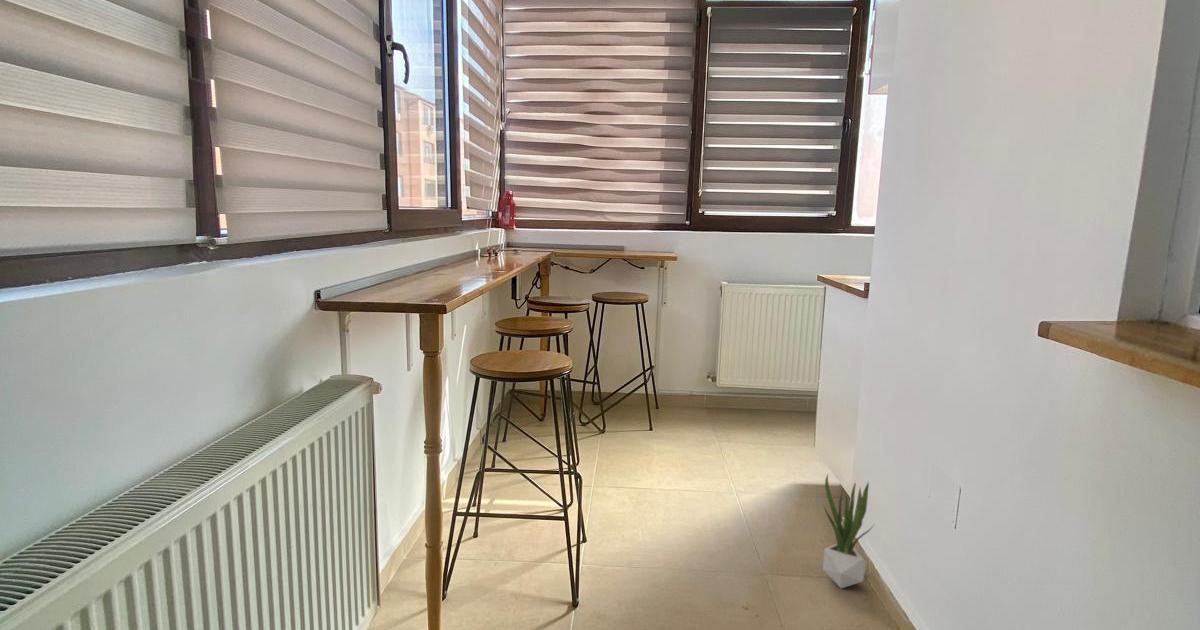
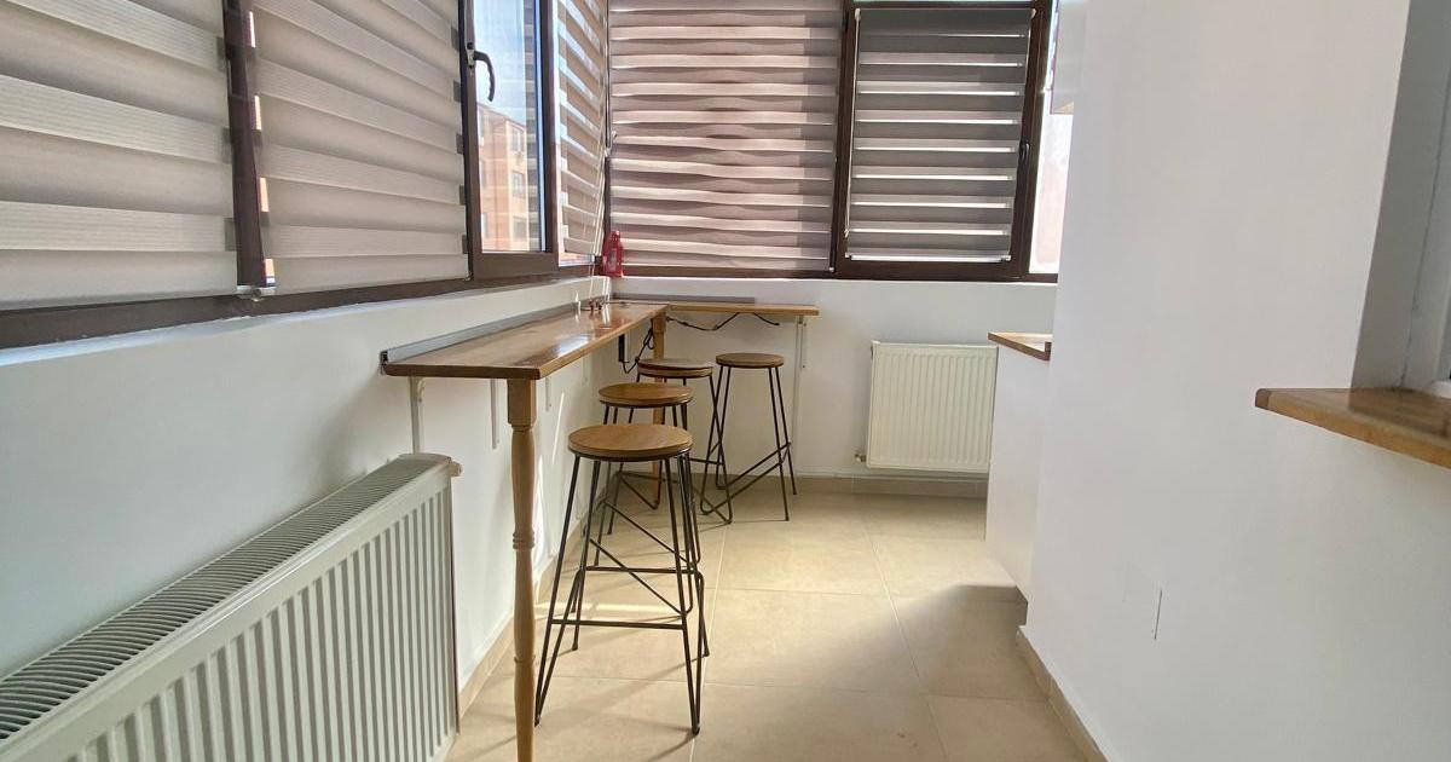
- potted plant (847, 532)
